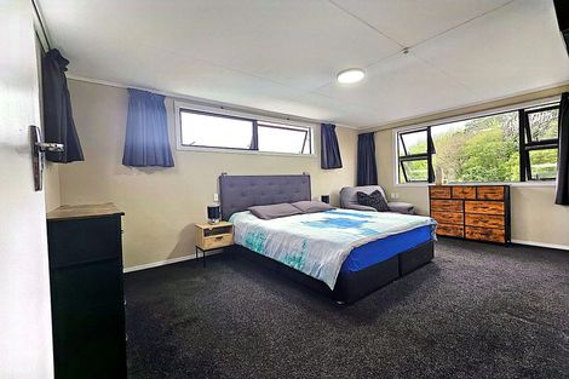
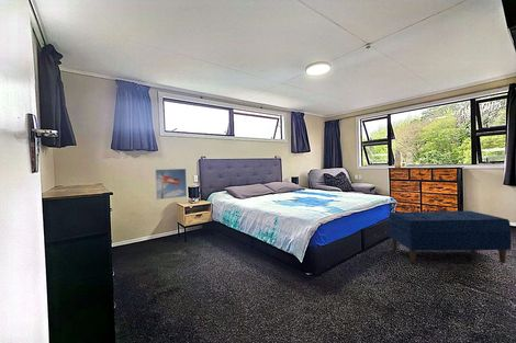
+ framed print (171, 183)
+ bench (444, 236)
